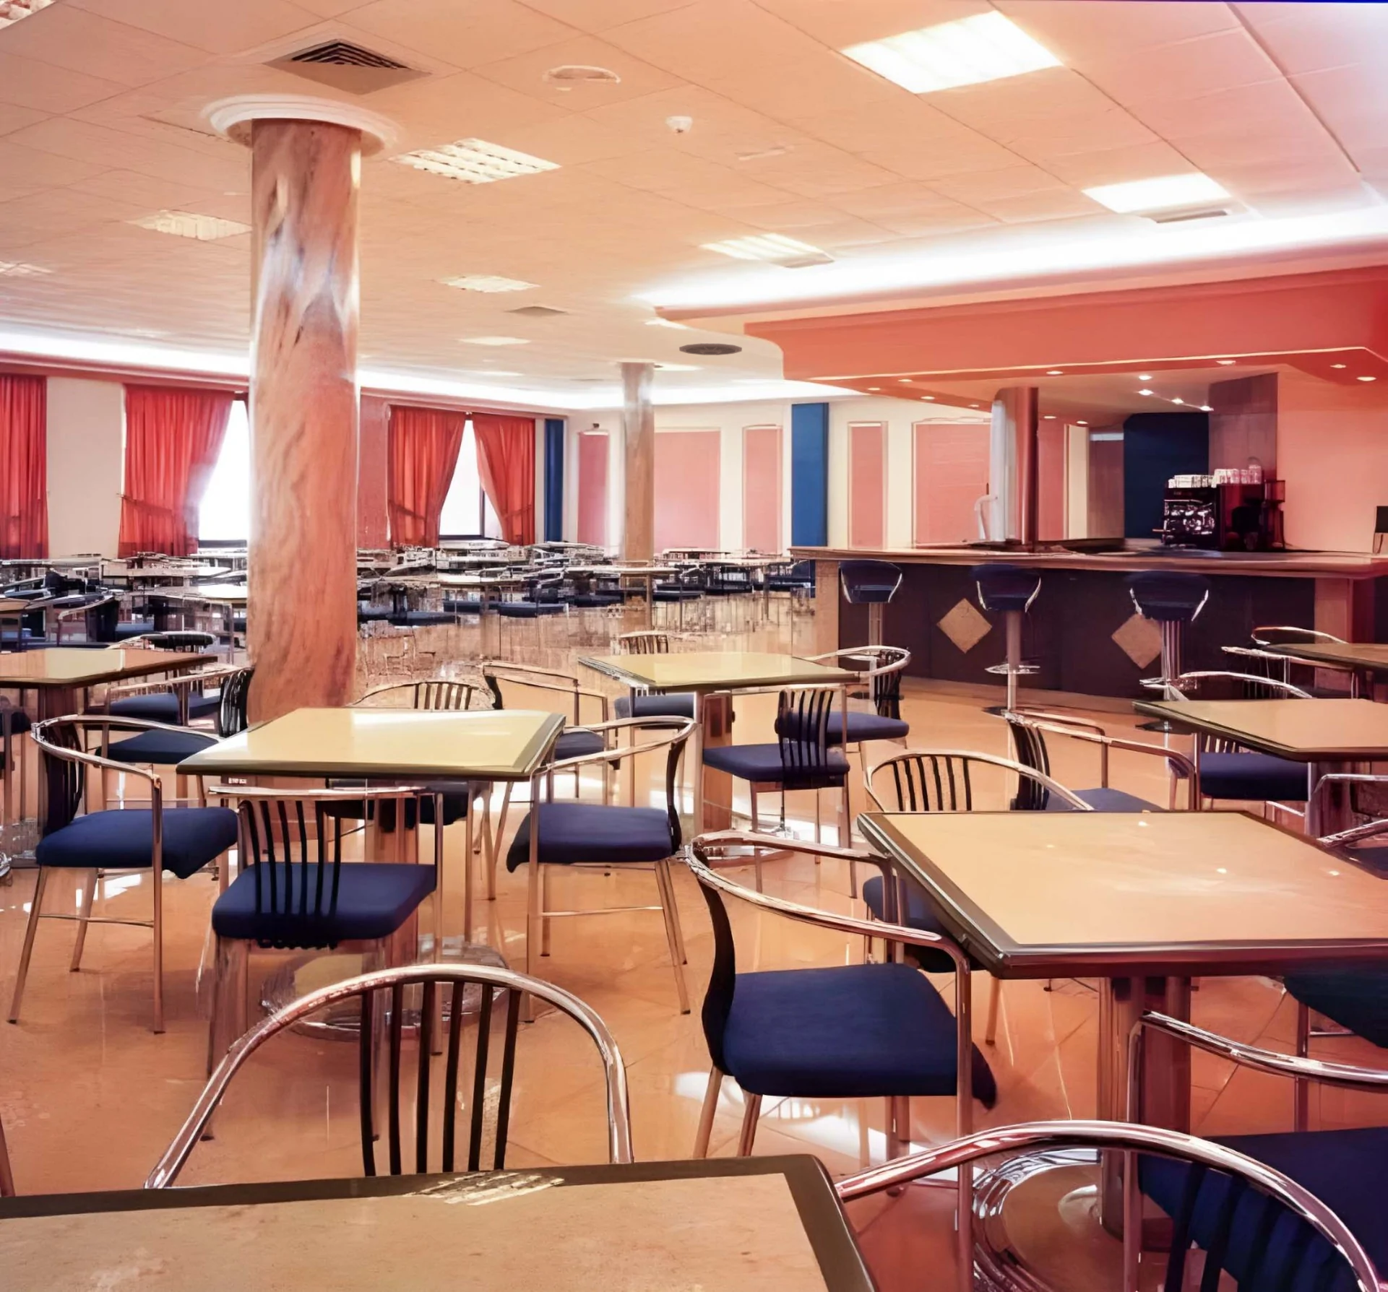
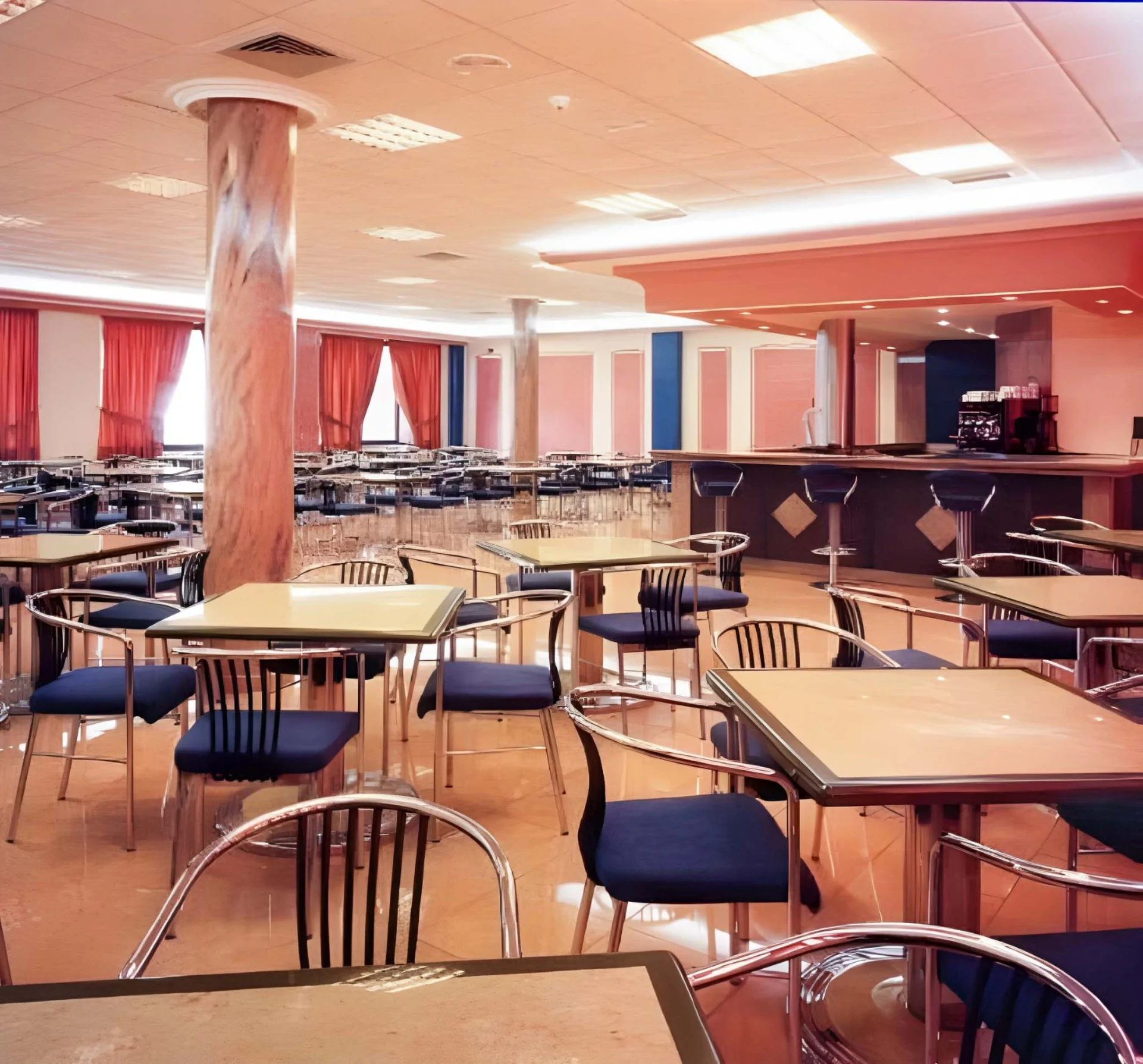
- ceiling vent (710, 350)
